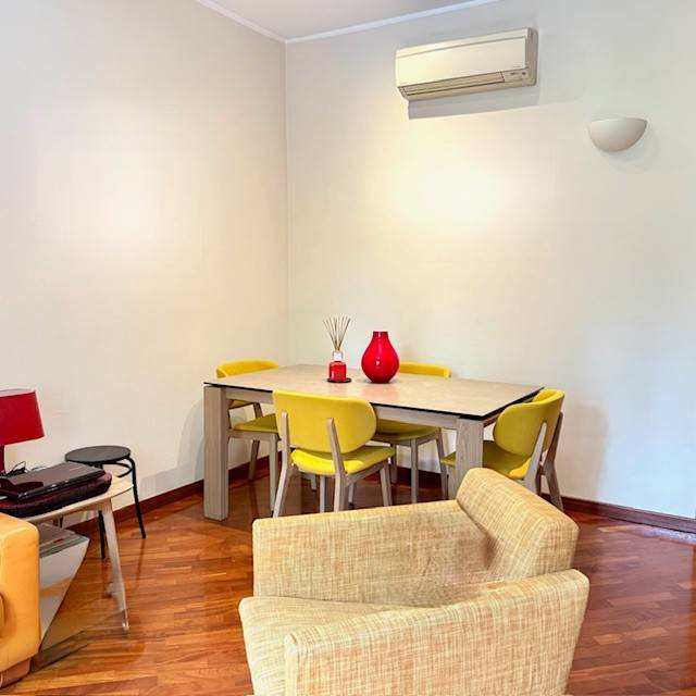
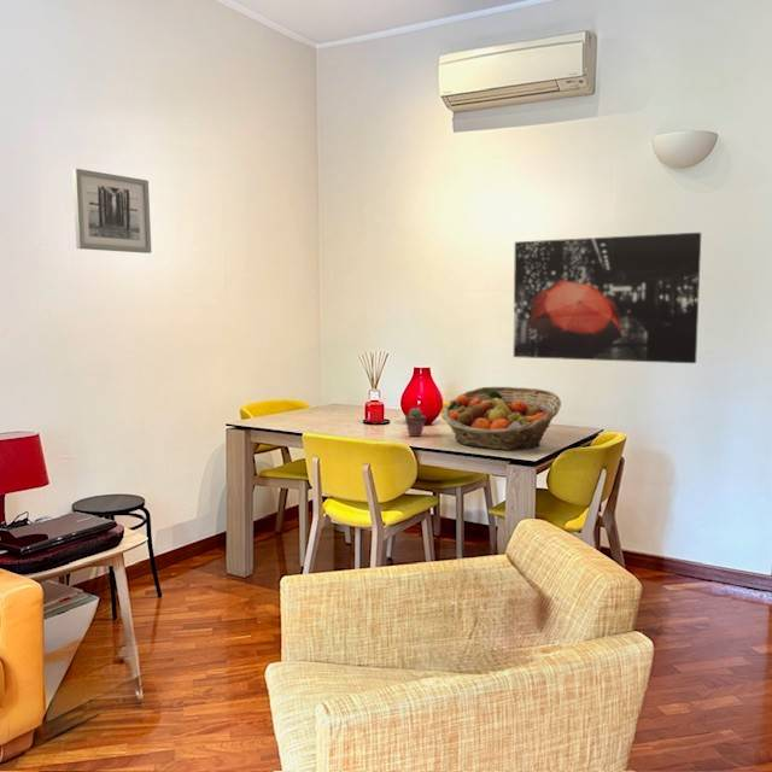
+ wall art (601, 299)
+ wall art (113, 212)
+ fruit basket (499, 416)
+ potted succulent (415, 421)
